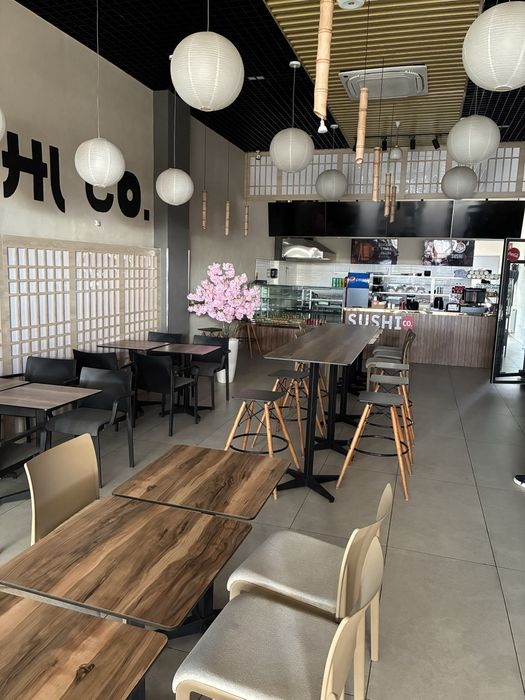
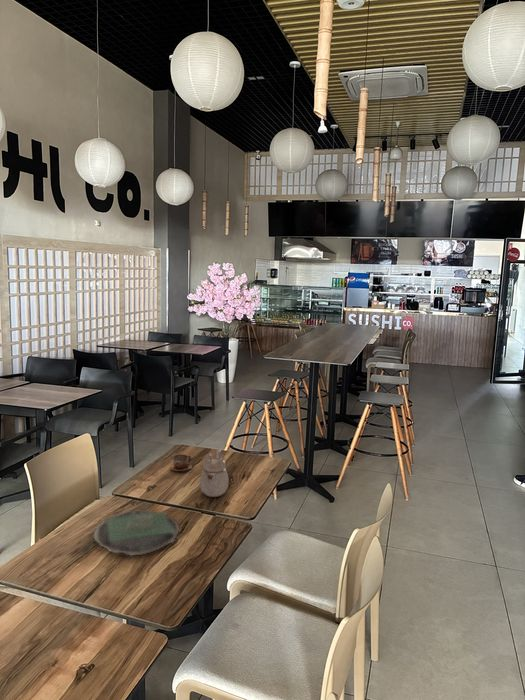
+ cup (181, 462)
+ plate (137, 523)
+ teapot (214, 473)
